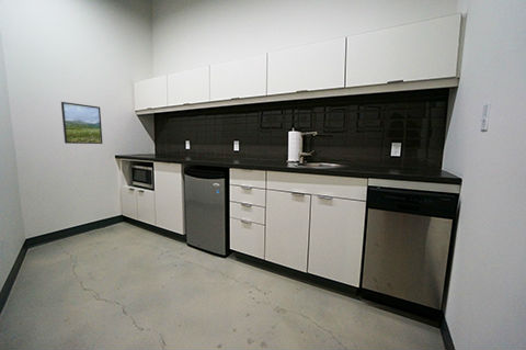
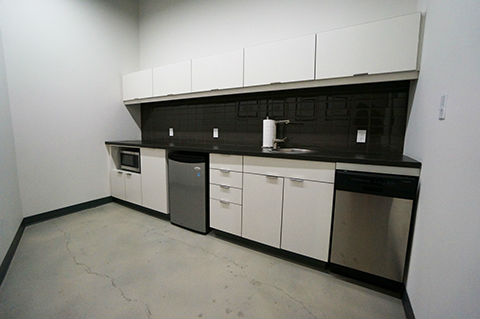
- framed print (82, 124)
